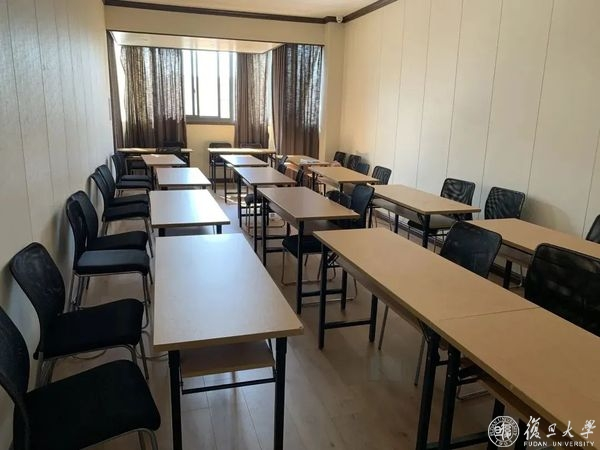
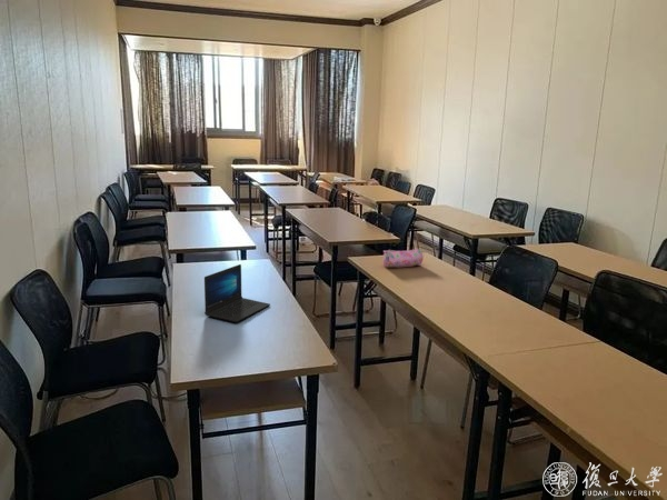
+ pencil case (401, 257)
+ laptop (238, 291)
